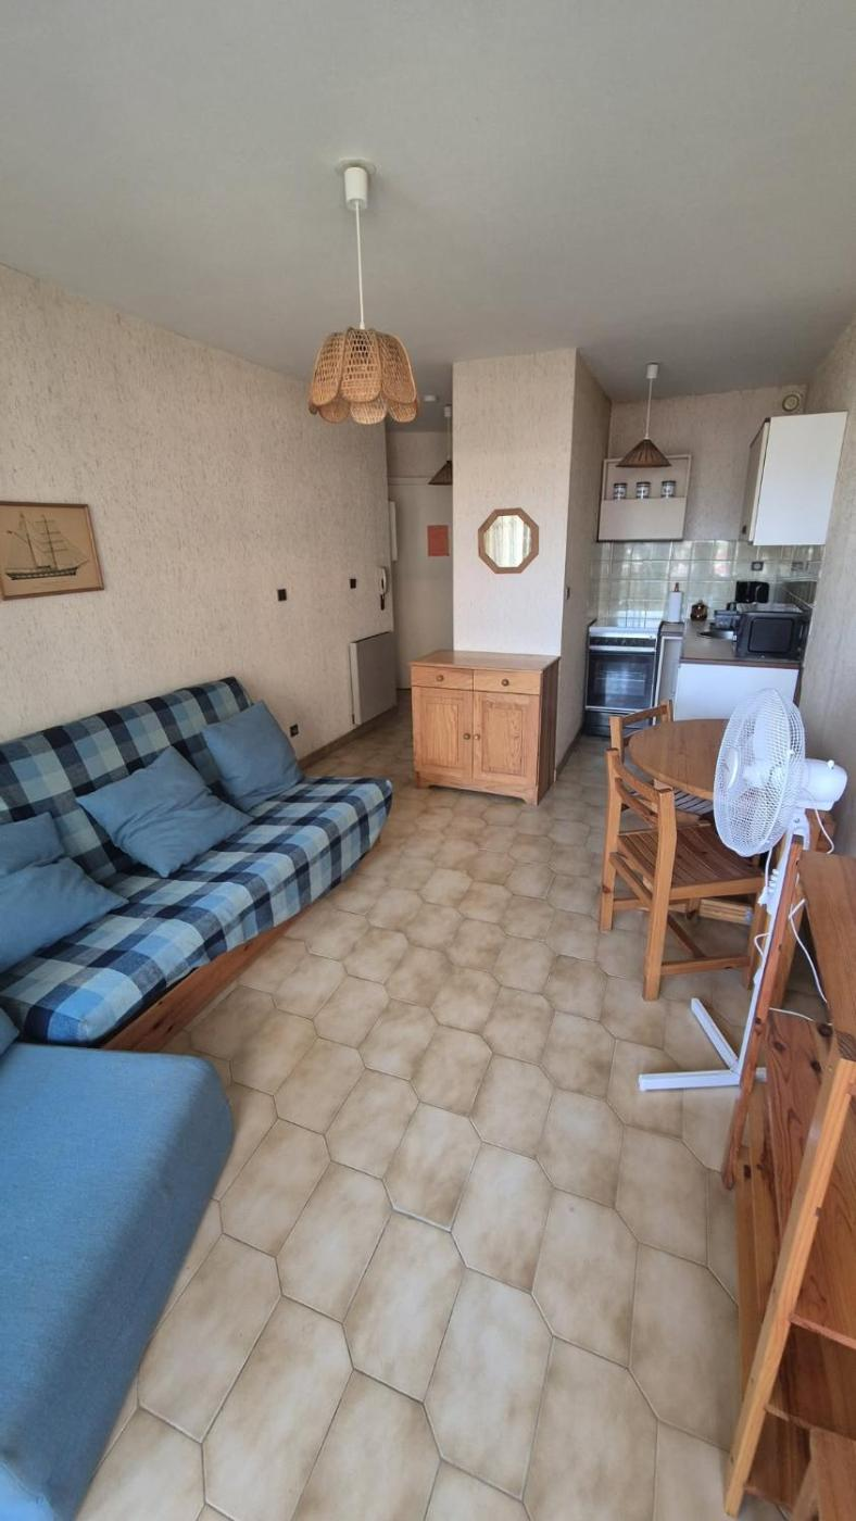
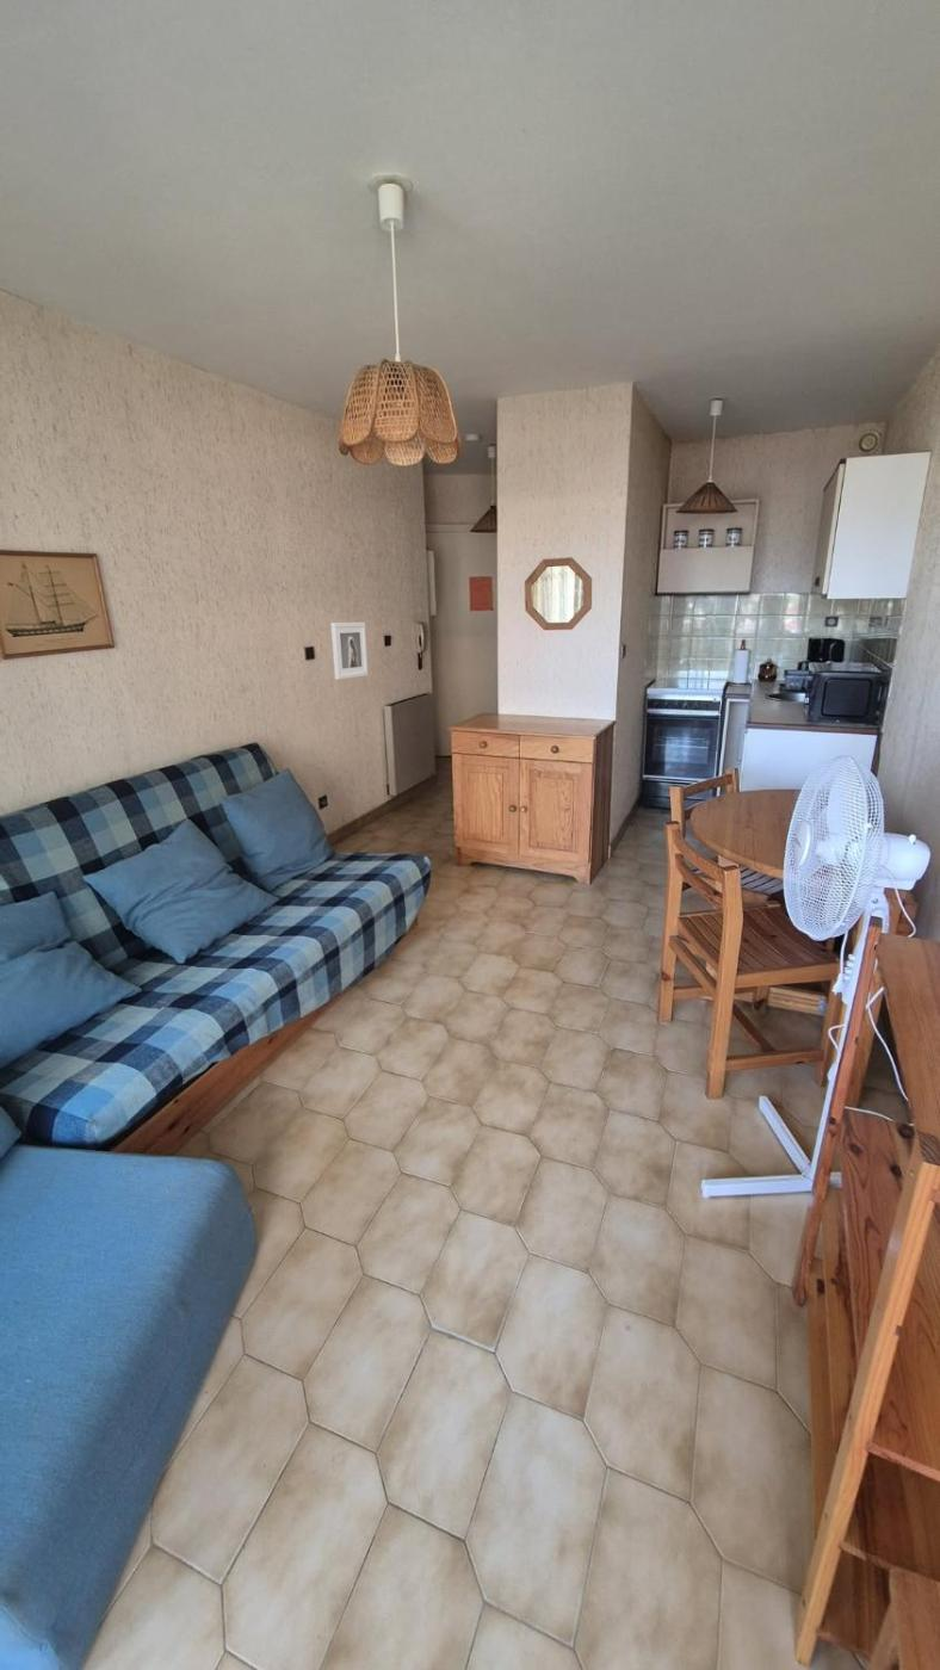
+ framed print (350, 650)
